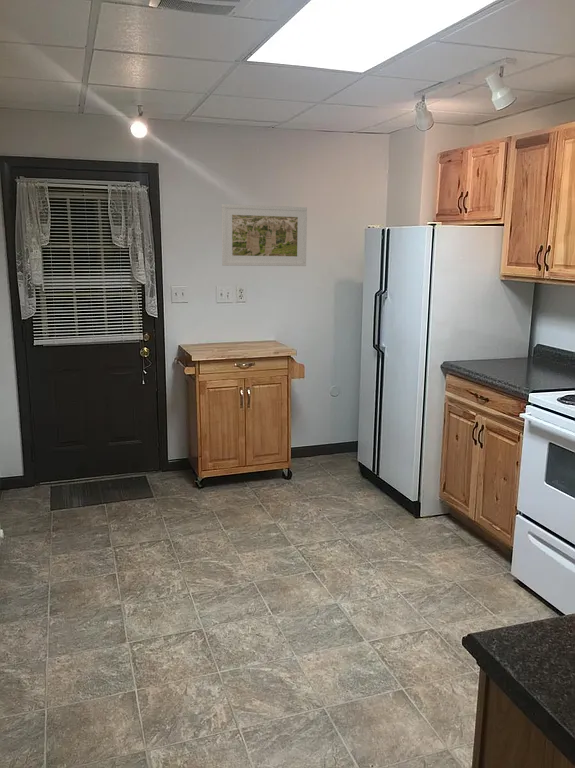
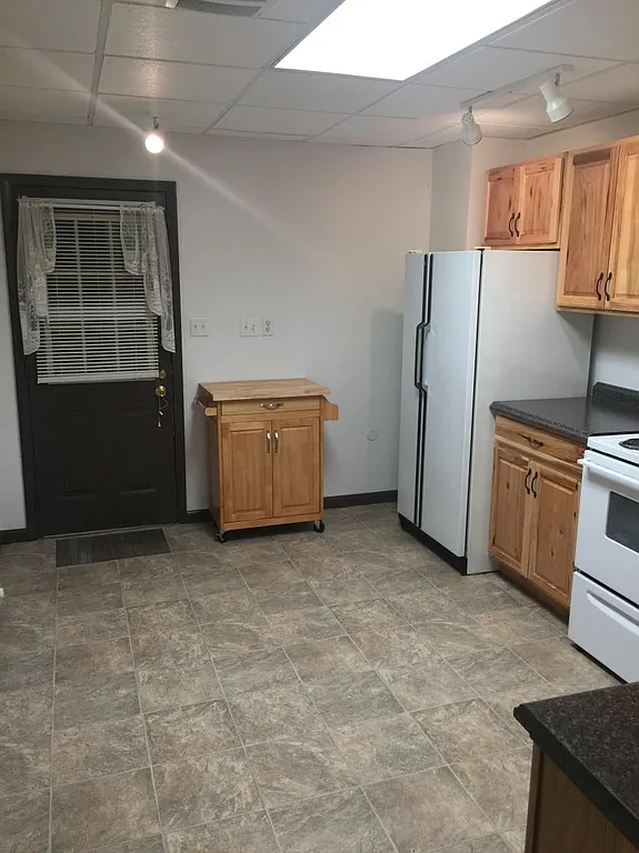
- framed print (265, 236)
